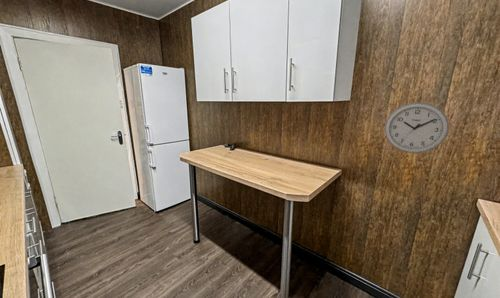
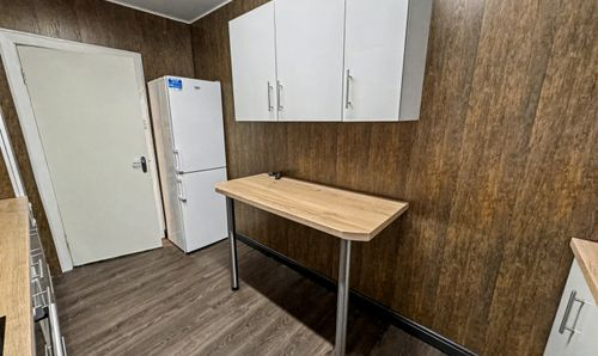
- wall clock (414, 128)
